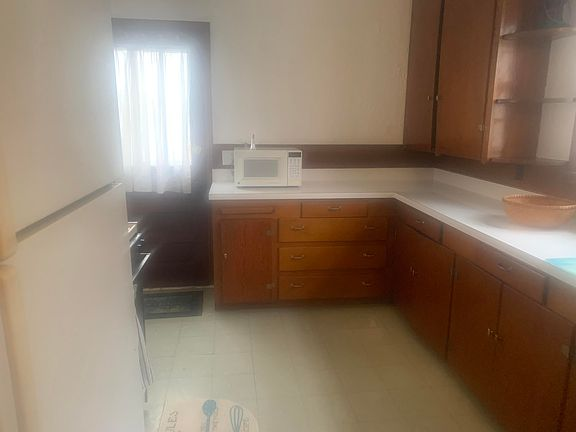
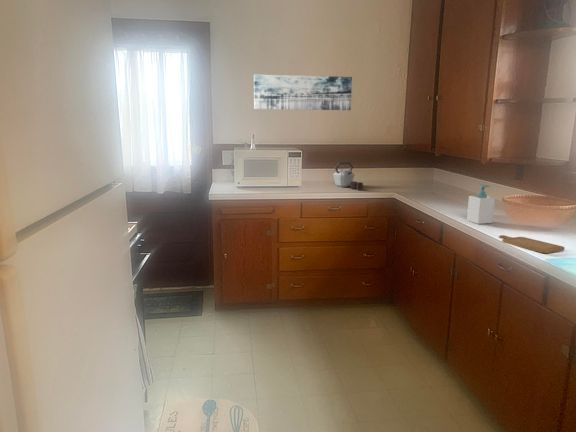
+ wall art (303, 92)
+ kettle (349, 175)
+ chopping board (526, 243)
+ soap bottle (481, 203)
